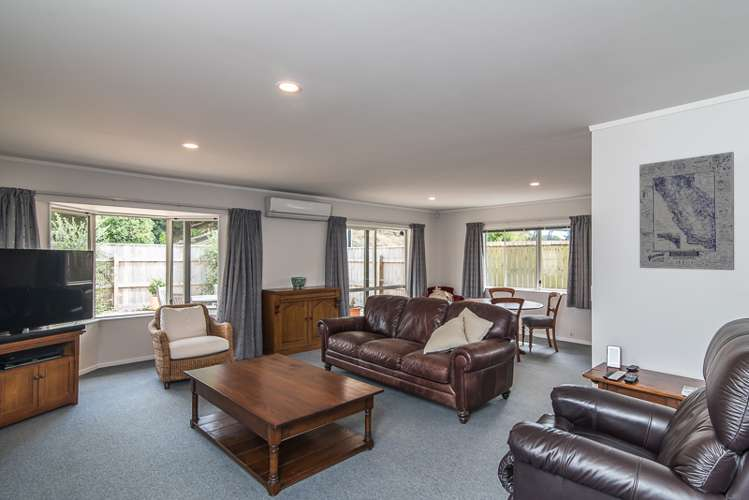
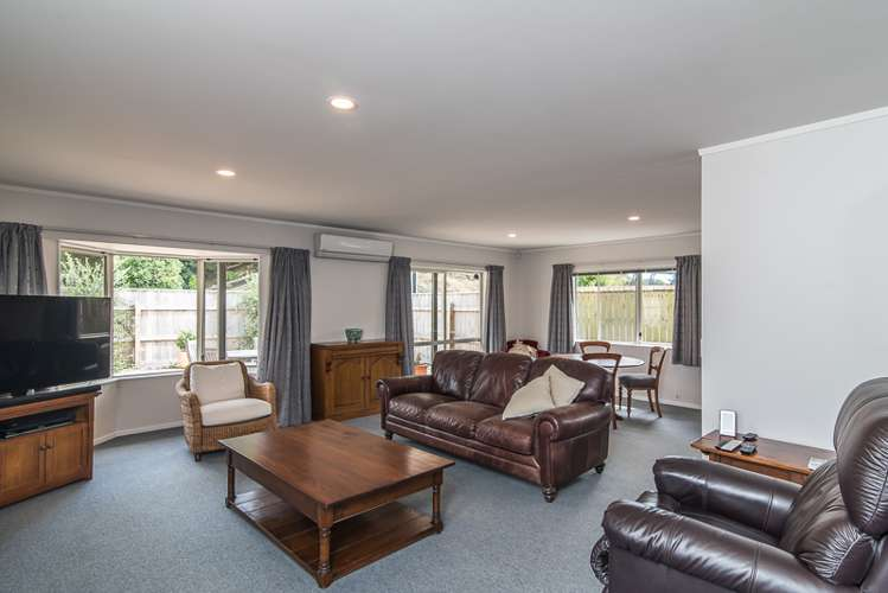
- wall art (683, 213)
